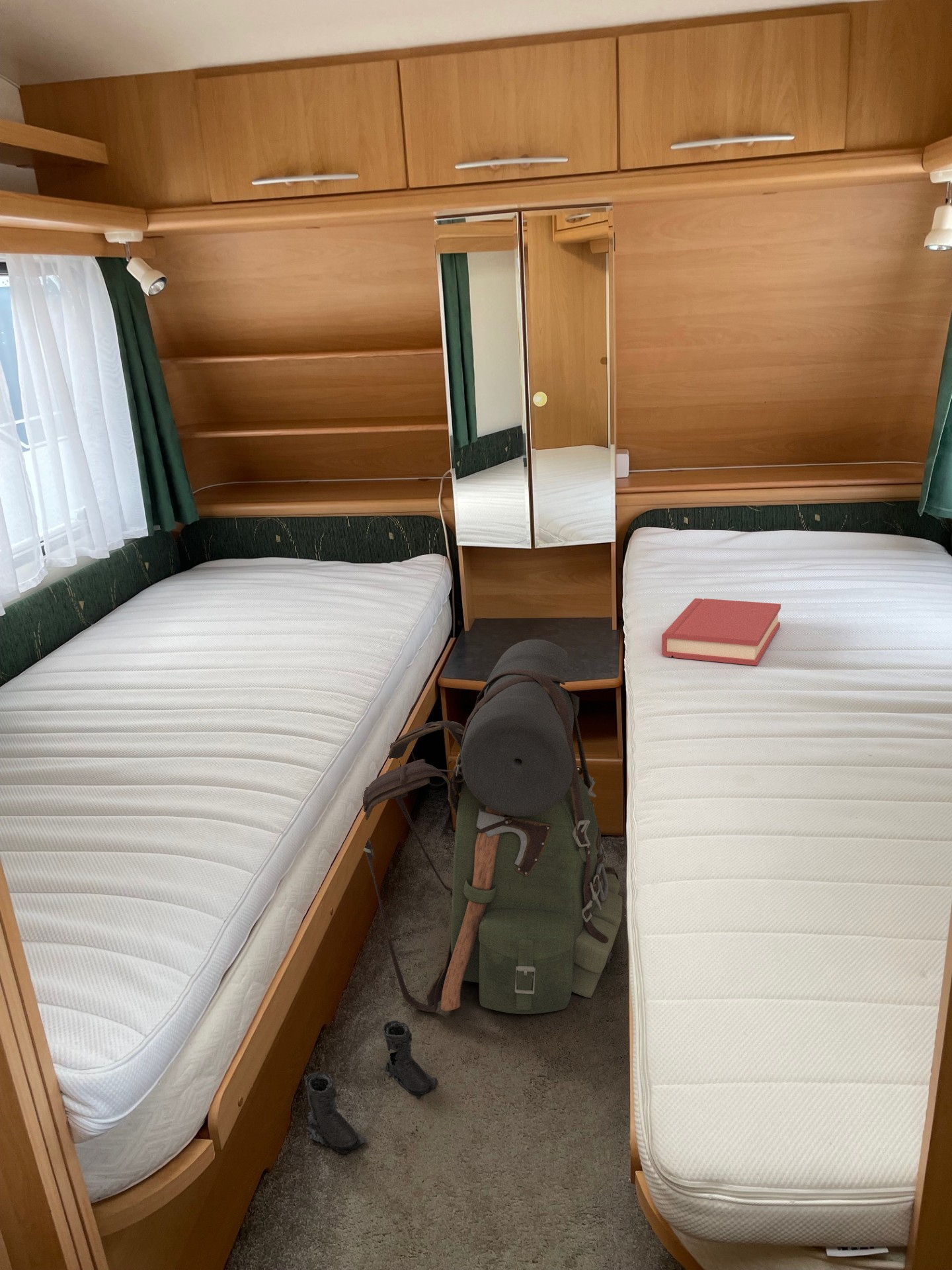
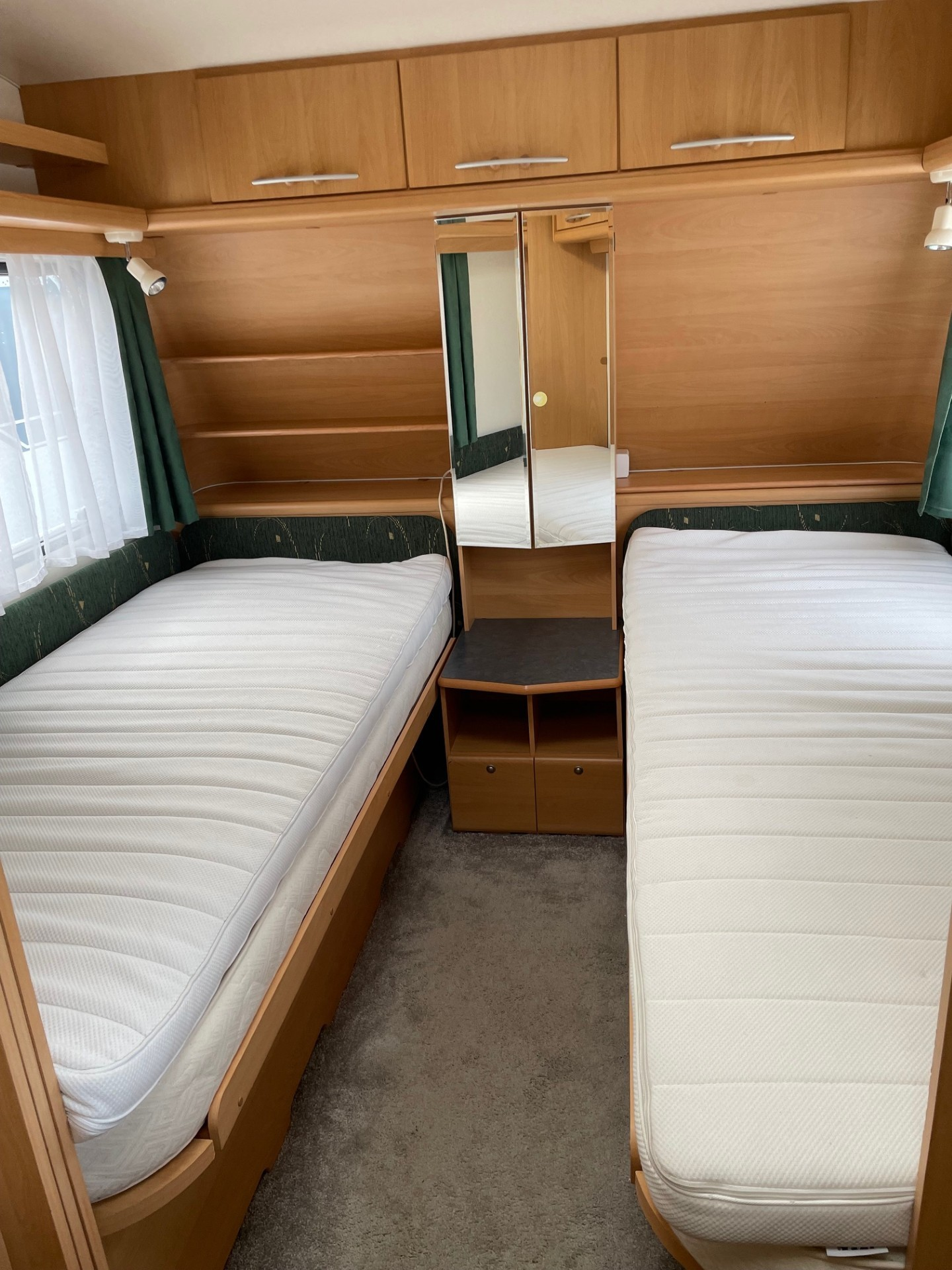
- hardback book (723, 629)
- boots (381, 1069)
- backpack (495, 817)
